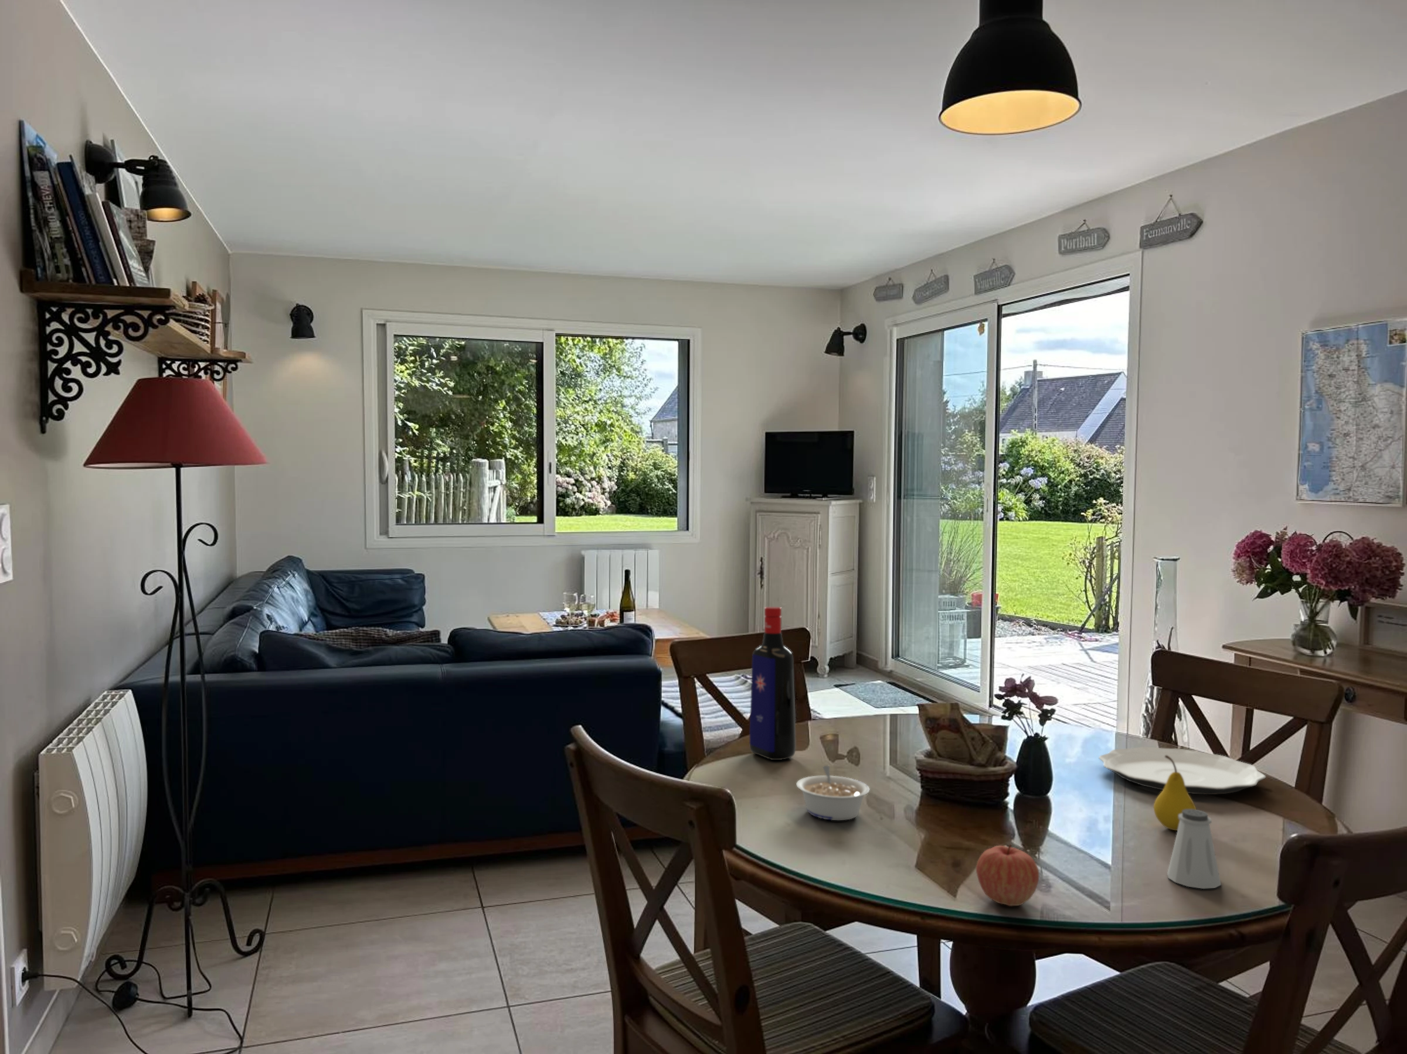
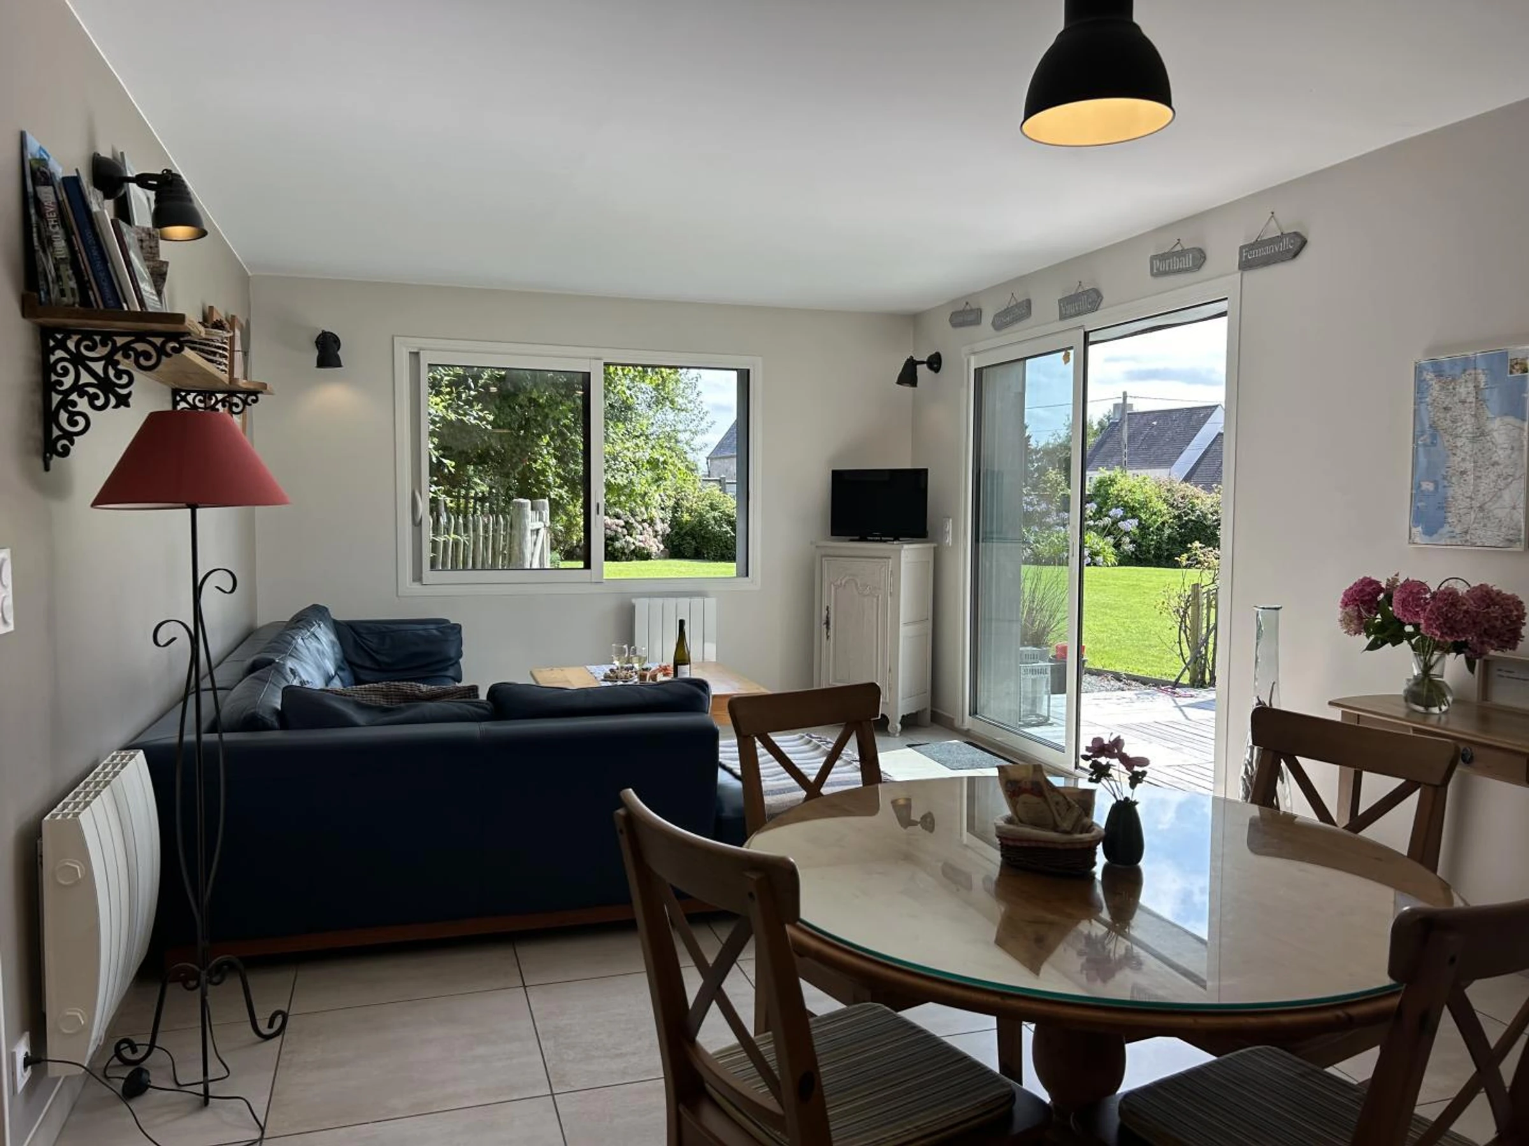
- plate (1179, 772)
- fruit (1175, 793)
- saltshaker (1194, 846)
- apple (1007, 872)
- liquor bottle (772, 681)
- legume (830, 795)
